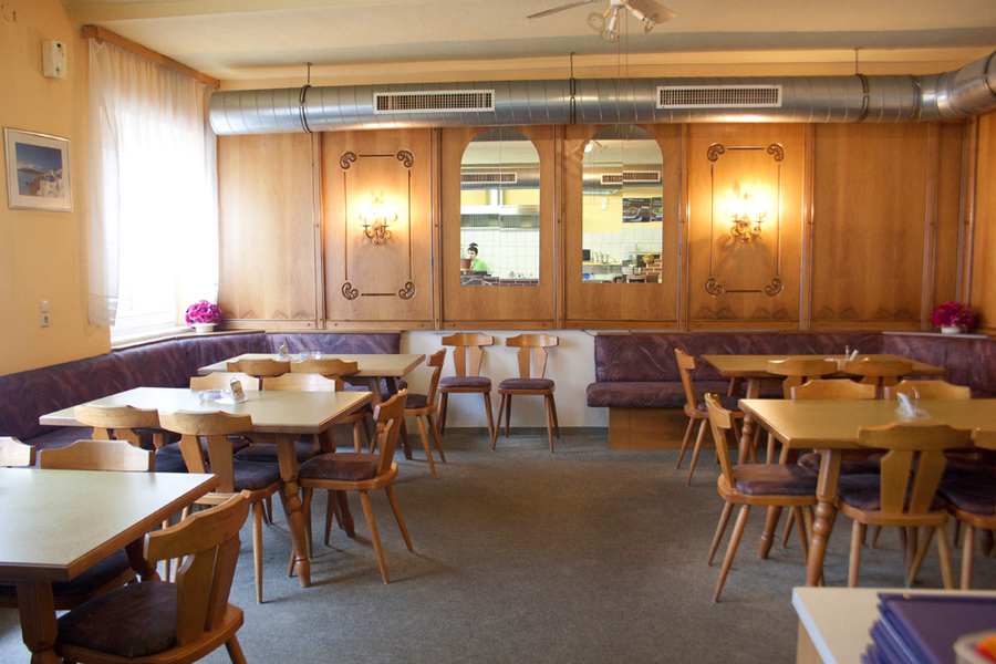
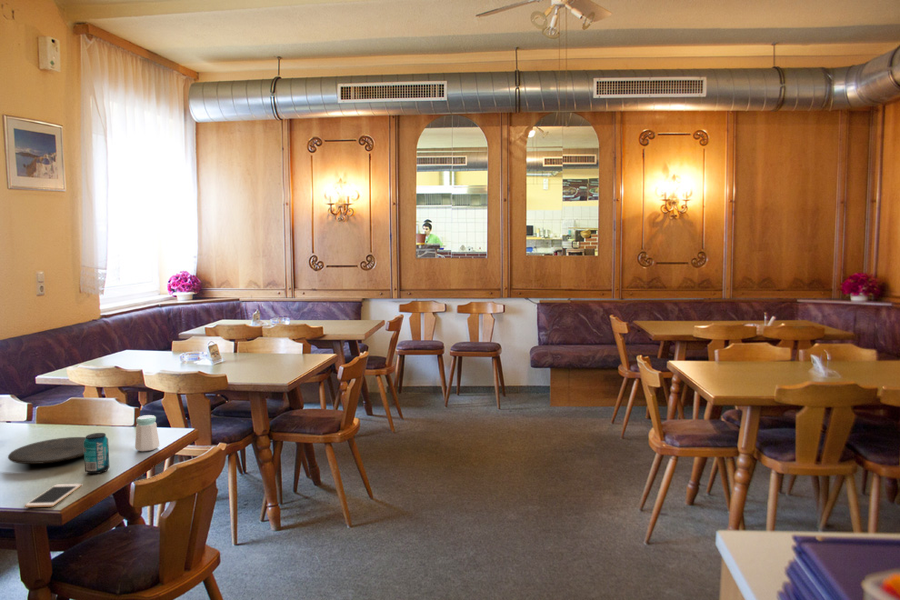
+ plate (56, 452)
+ beverage can (96, 453)
+ cell phone (54, 495)
+ salt shaker (146, 432)
